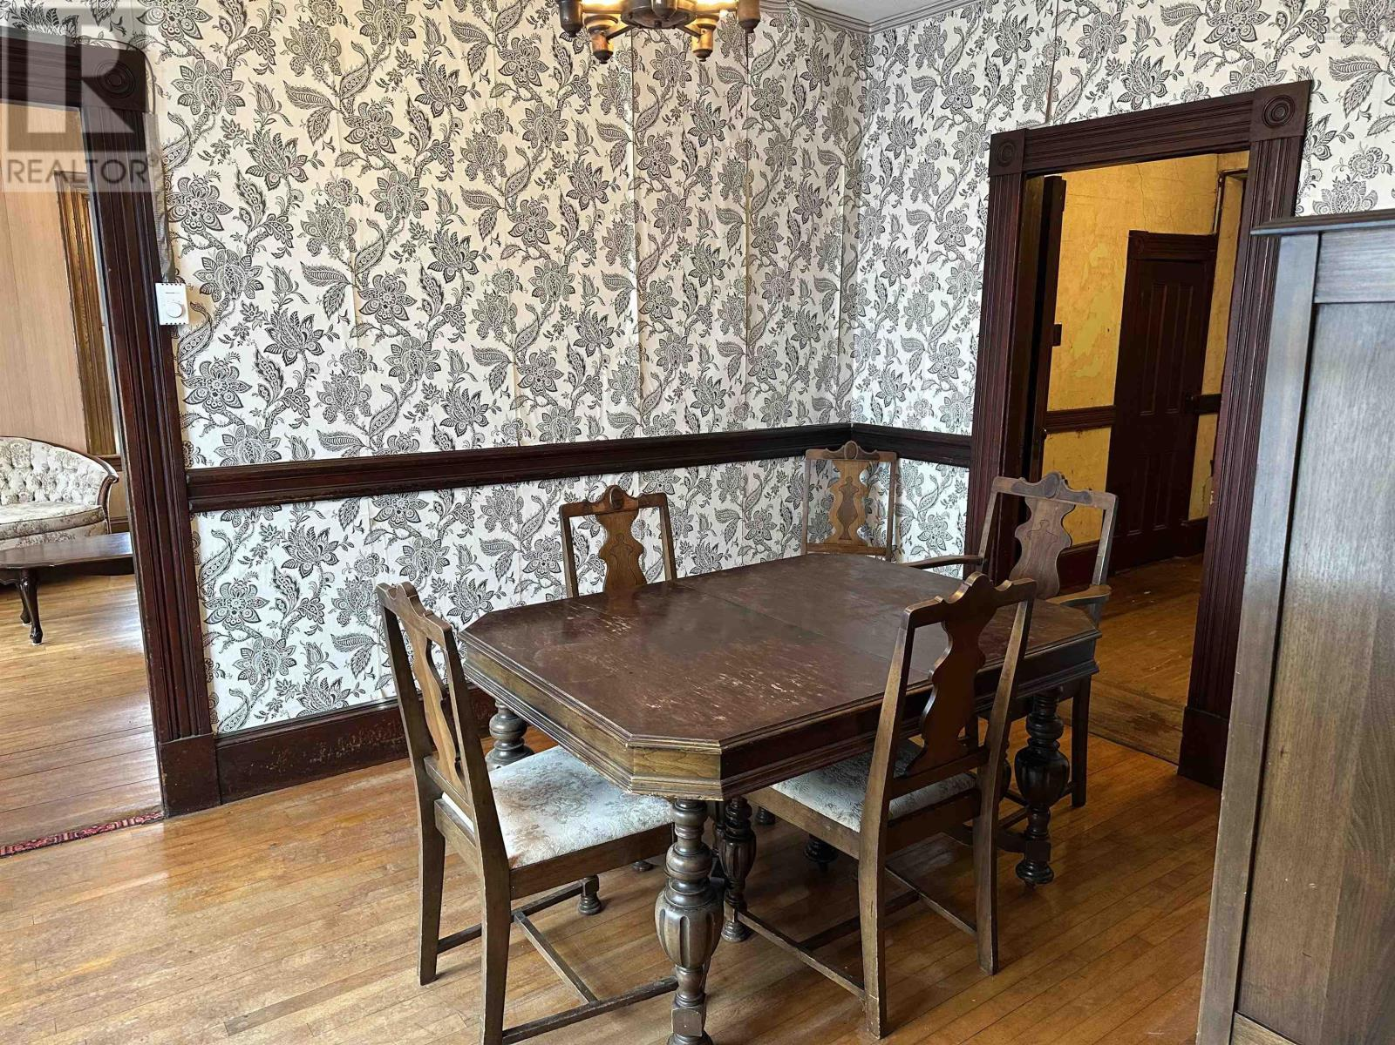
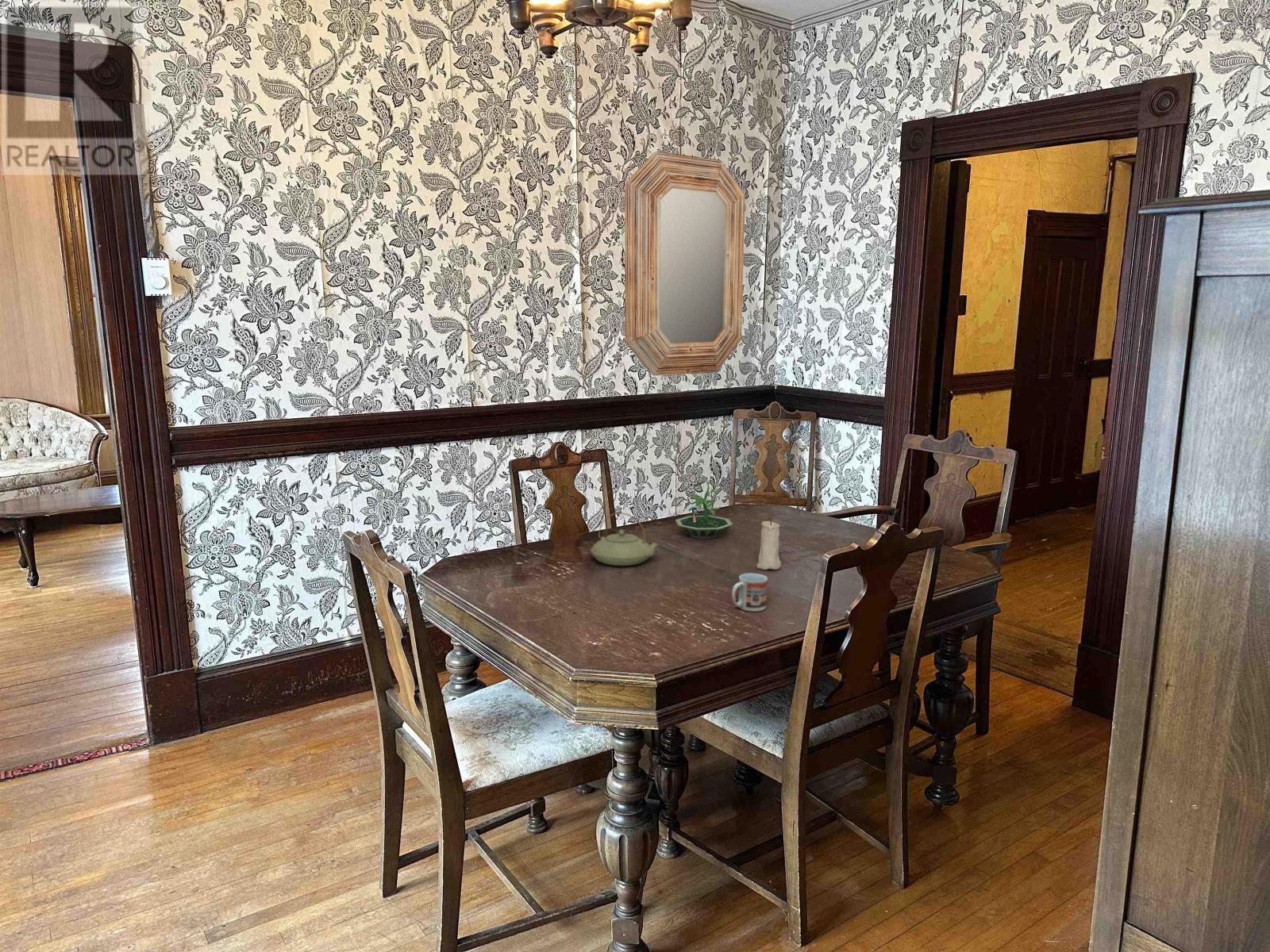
+ candle (769, 543)
+ teapot (625, 537)
+ terrarium (706, 493)
+ home mirror (689, 267)
+ cup (749, 593)
